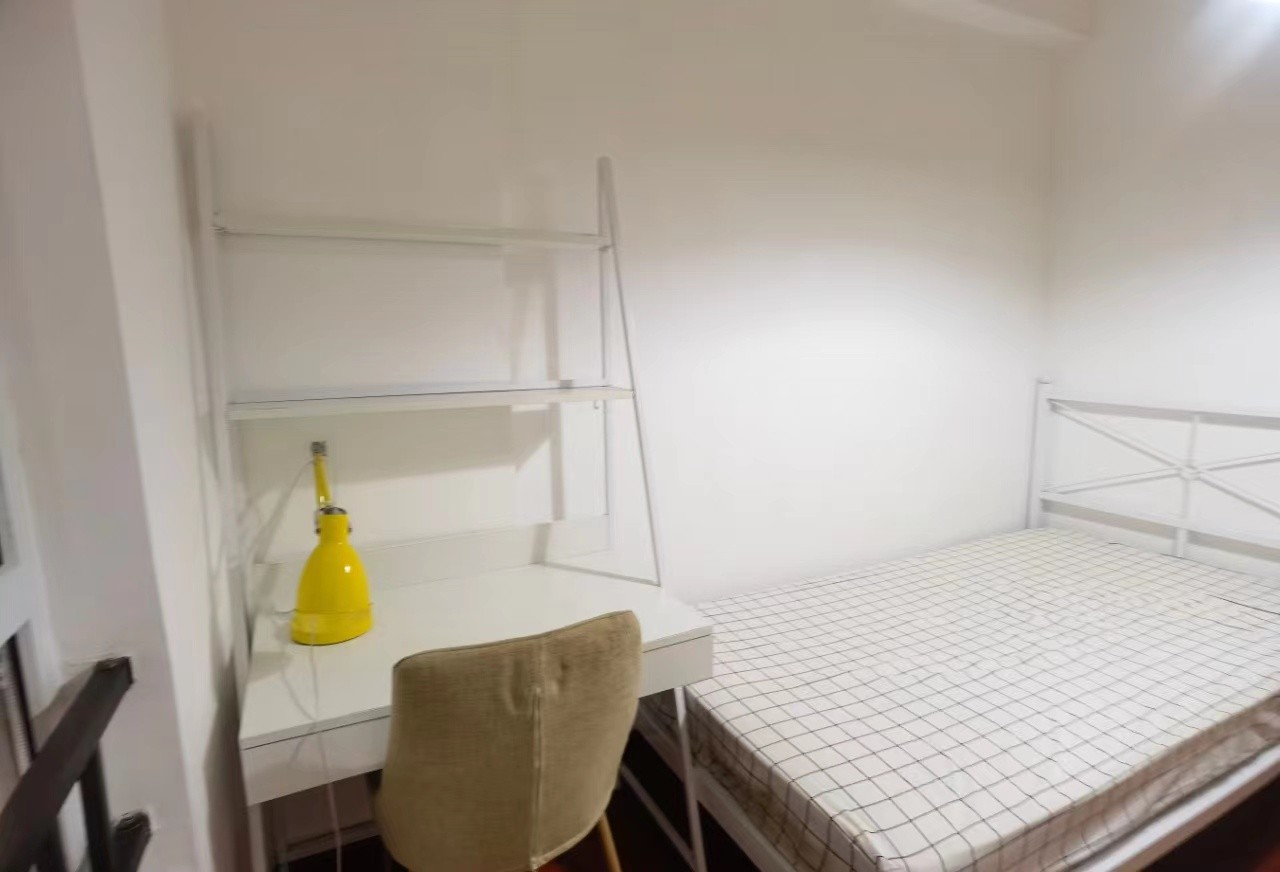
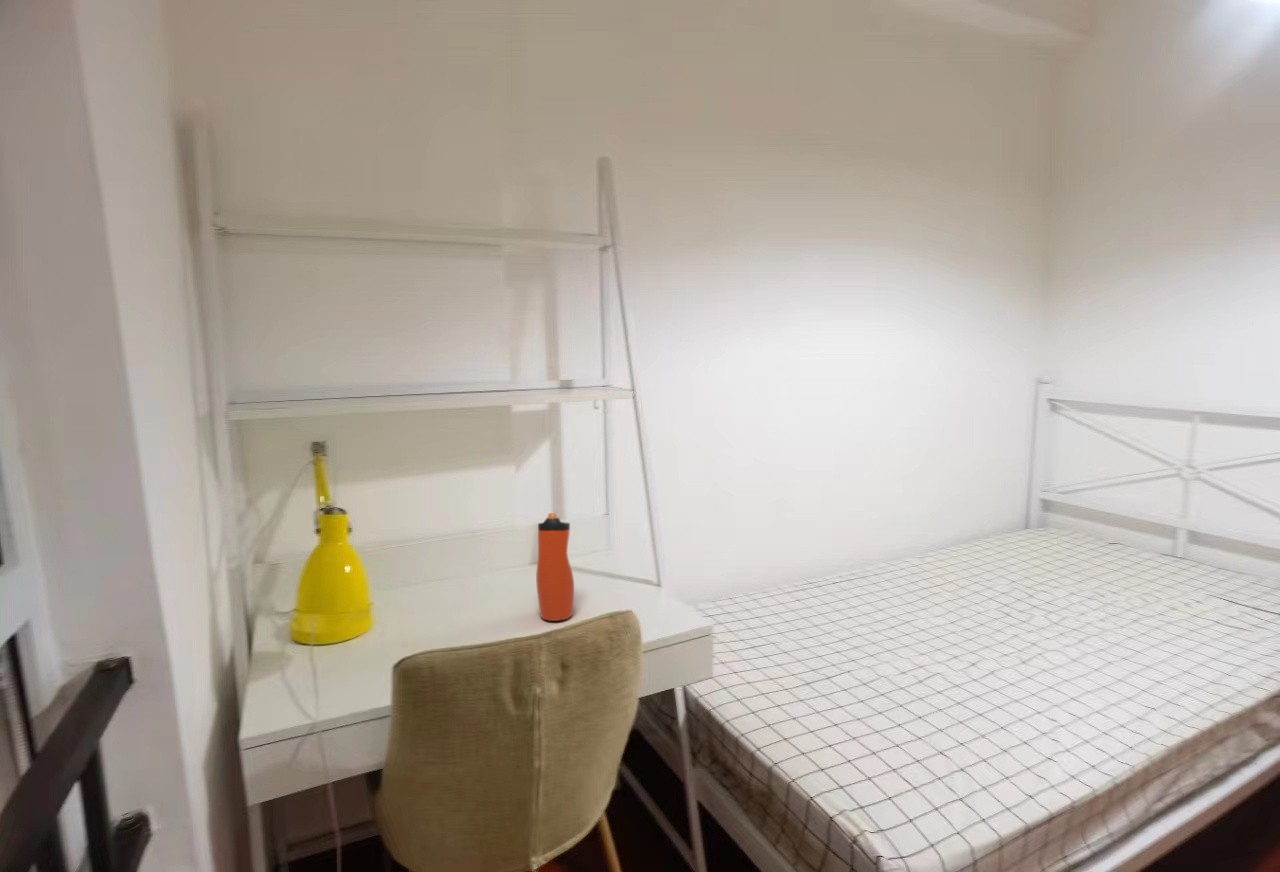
+ water bottle (554, 564)
